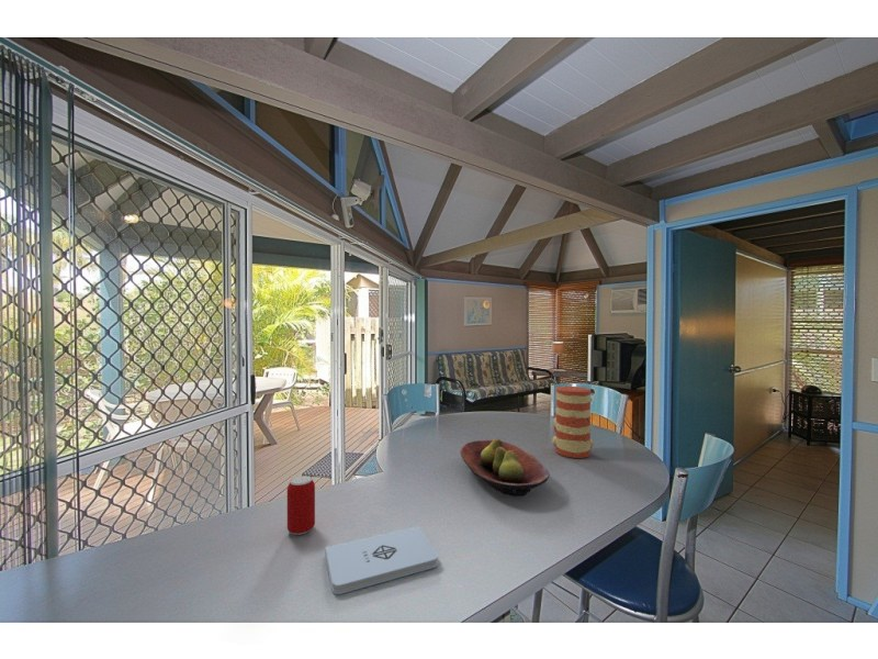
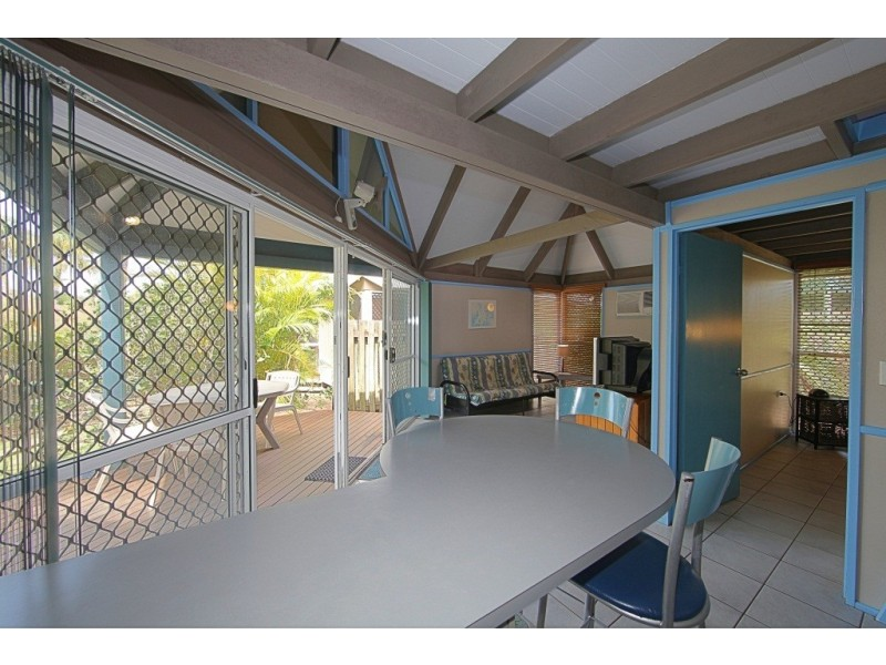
- fruit bowl (500, 460)
- notepad (381, 556)
- vase (572, 420)
- beverage can (301, 504)
